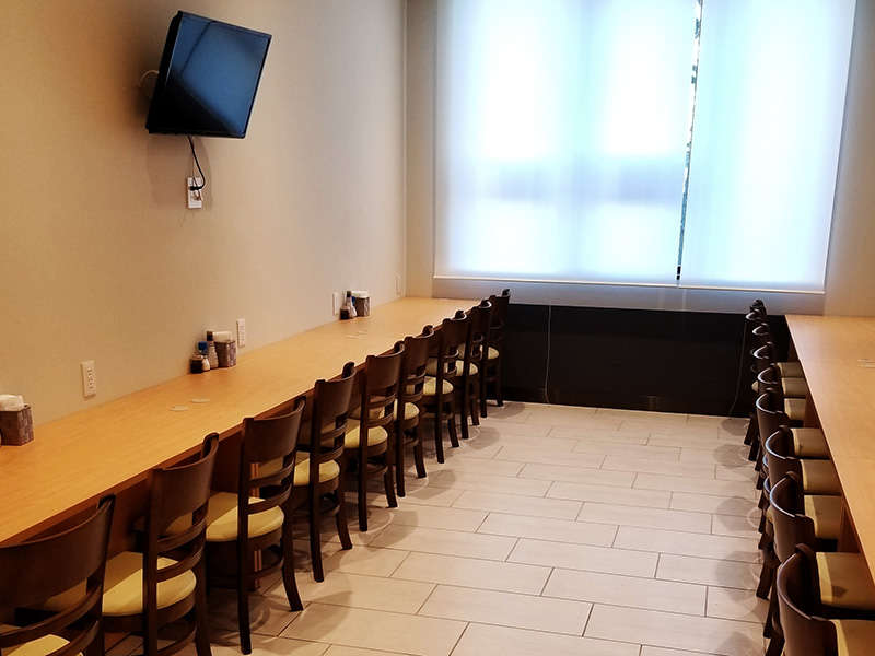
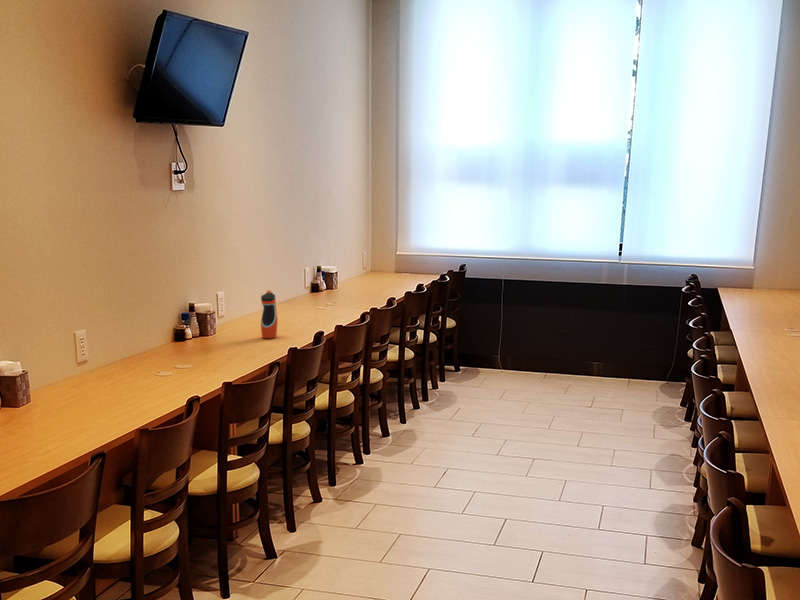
+ water bottle (268, 314)
